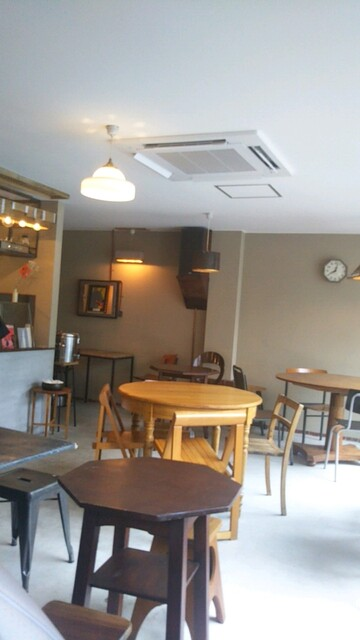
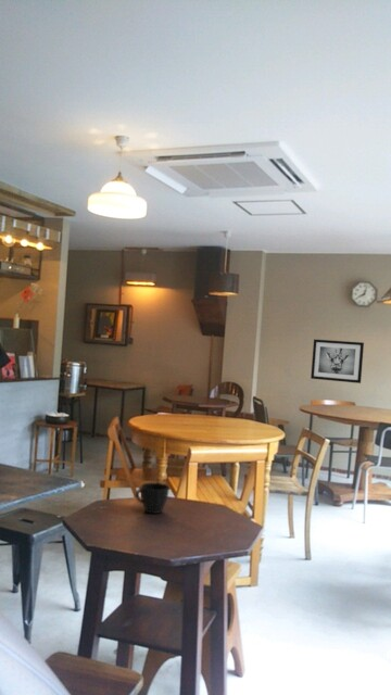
+ cup (152, 498)
+ wall art (337, 361)
